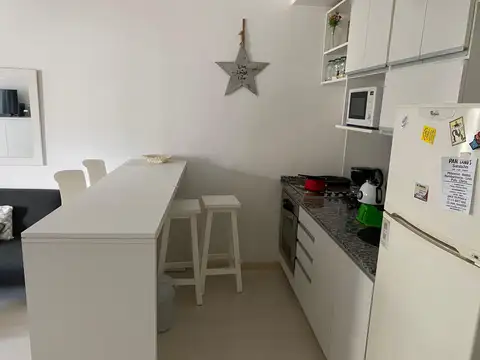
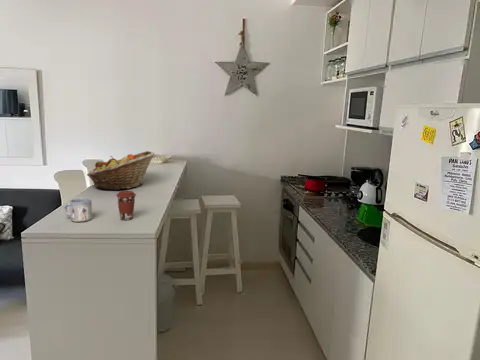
+ fruit basket (122, 168)
+ mug (77, 209)
+ coffee cup (126, 205)
